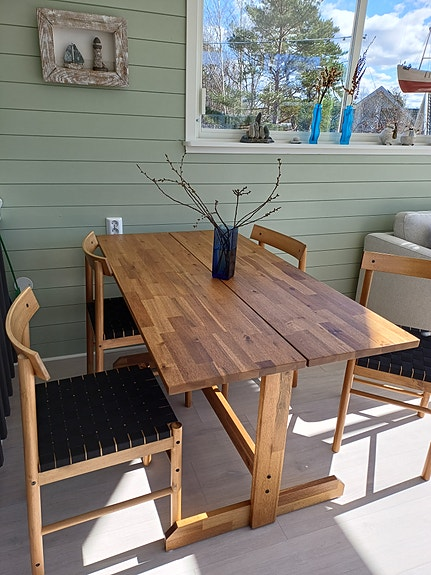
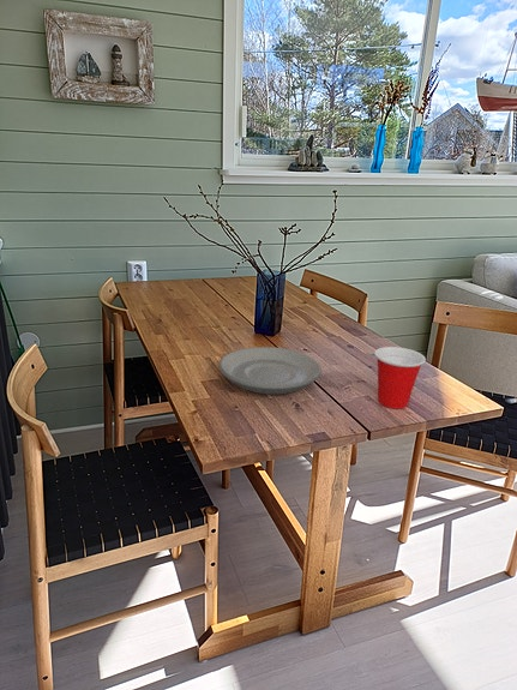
+ plate (269, 372)
+ cup (396, 378)
